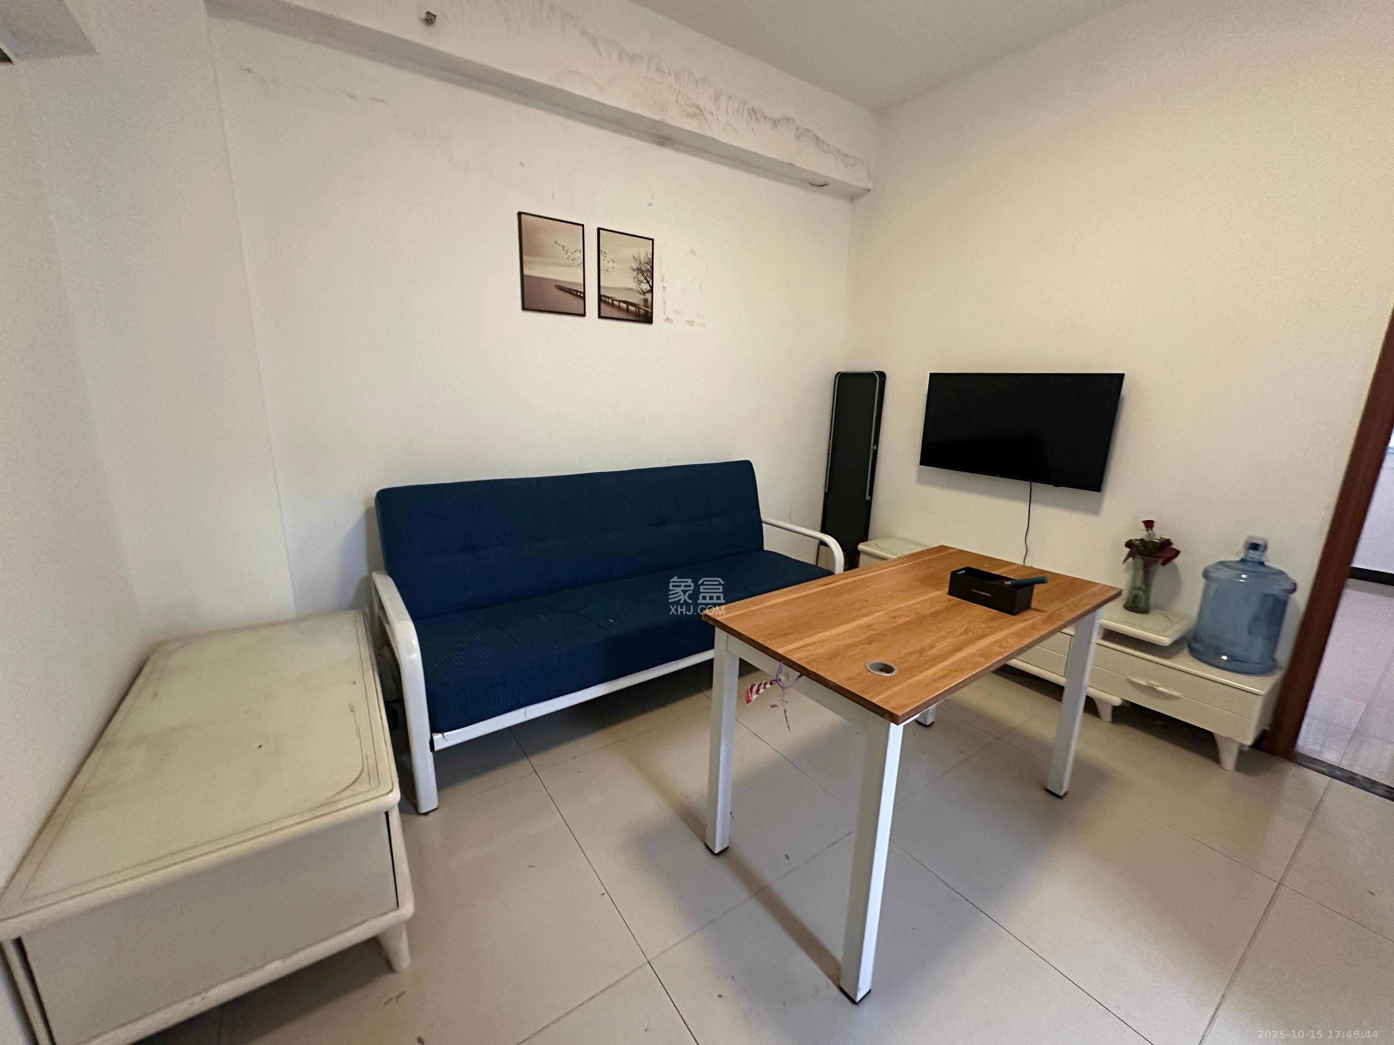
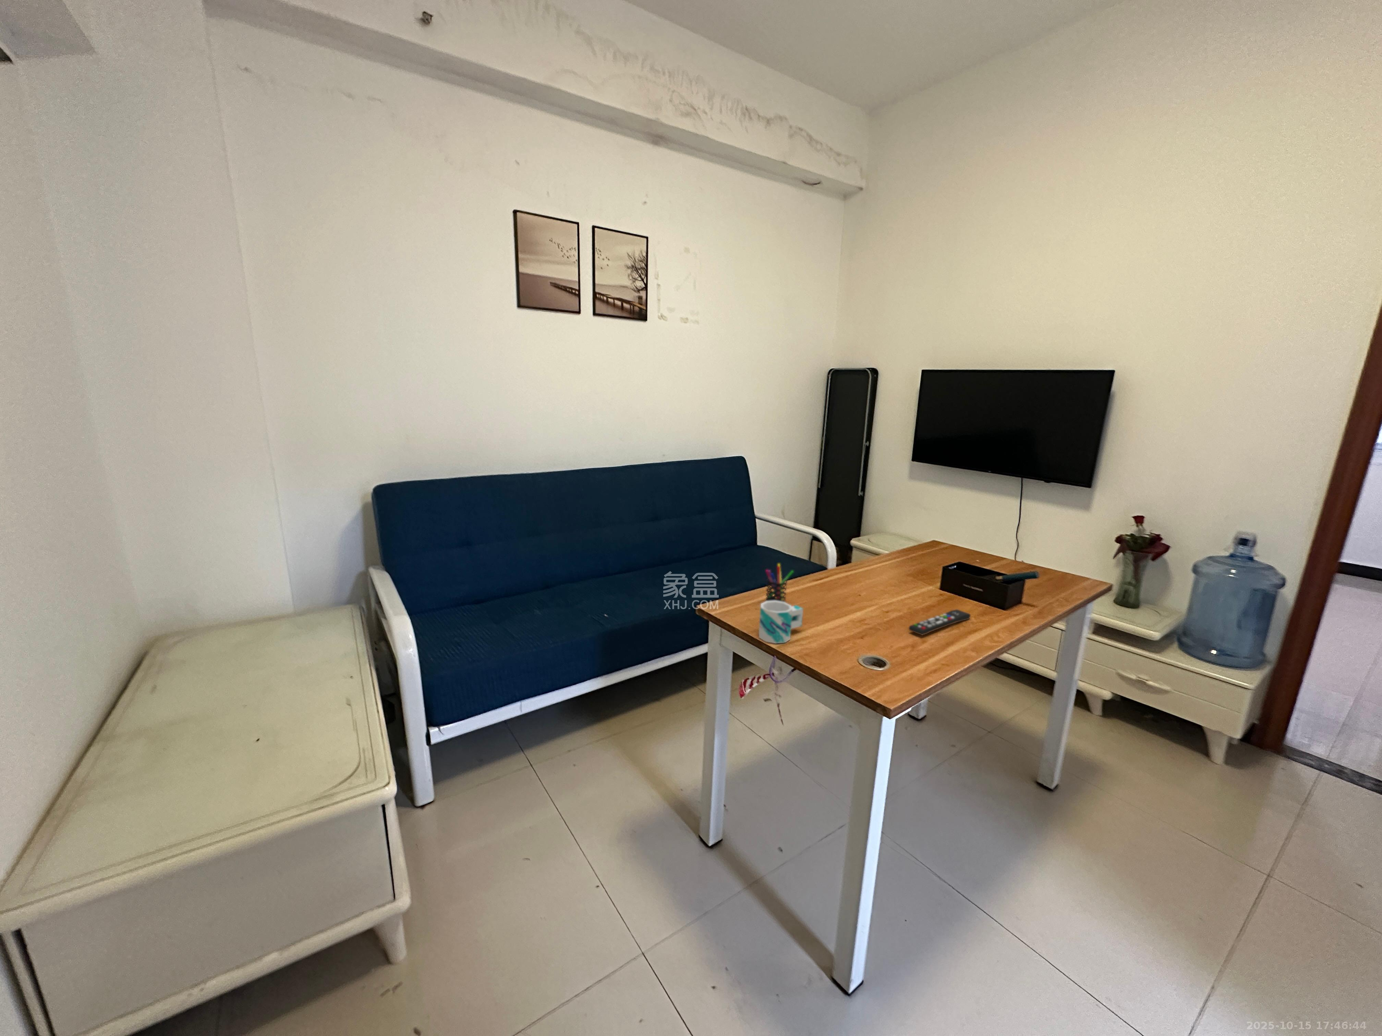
+ pen holder (779, 583)
+ mug (781, 619)
+ remote control (940, 621)
